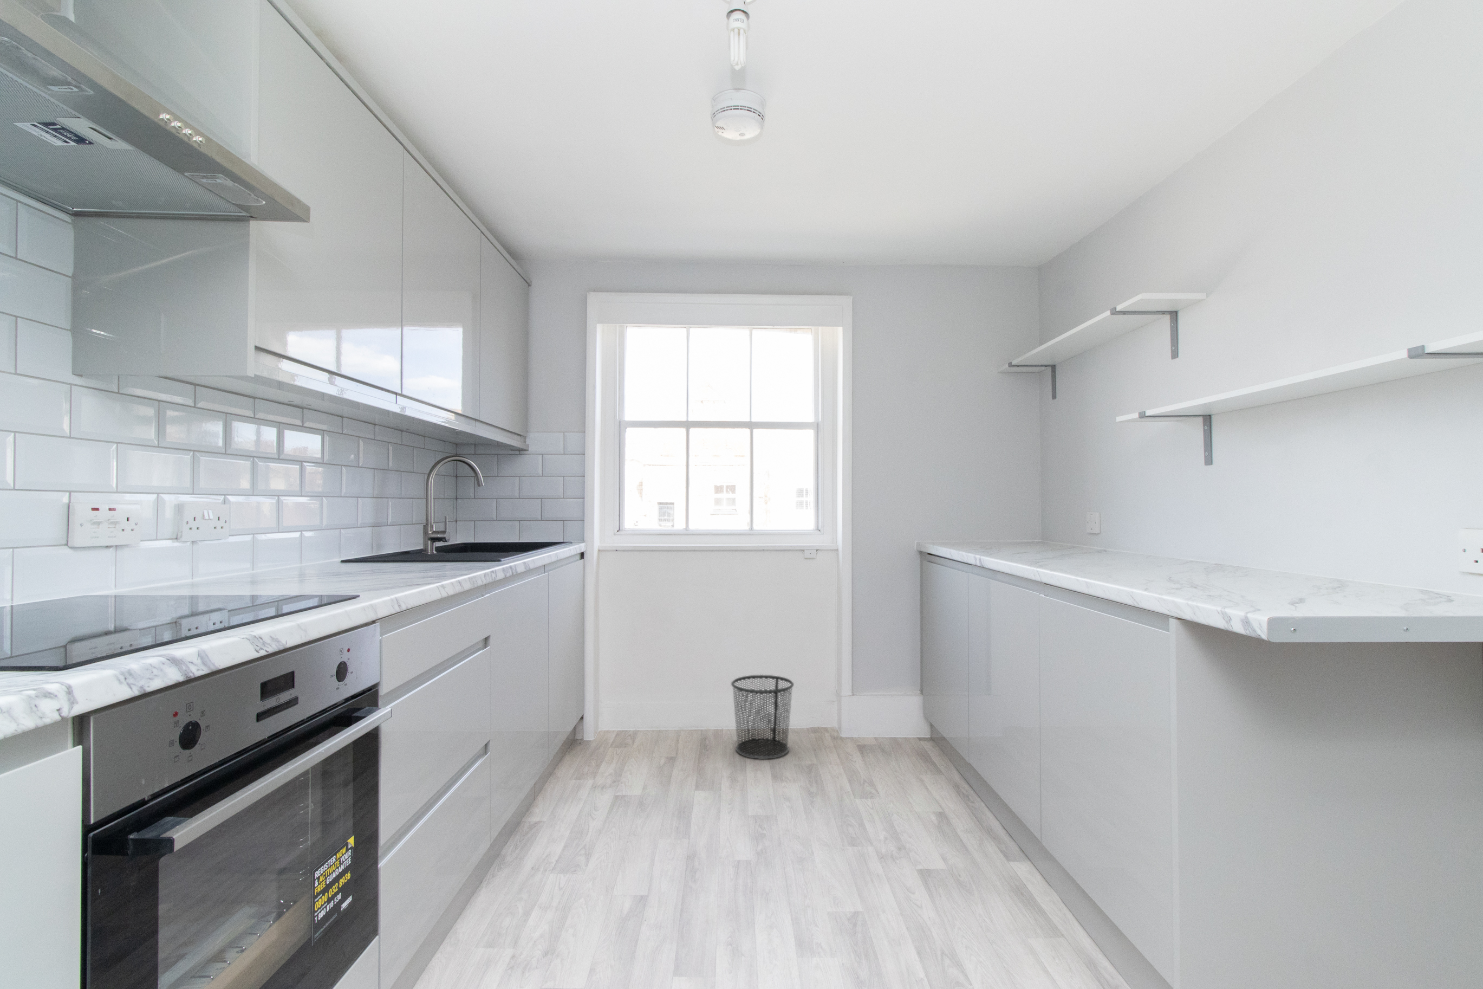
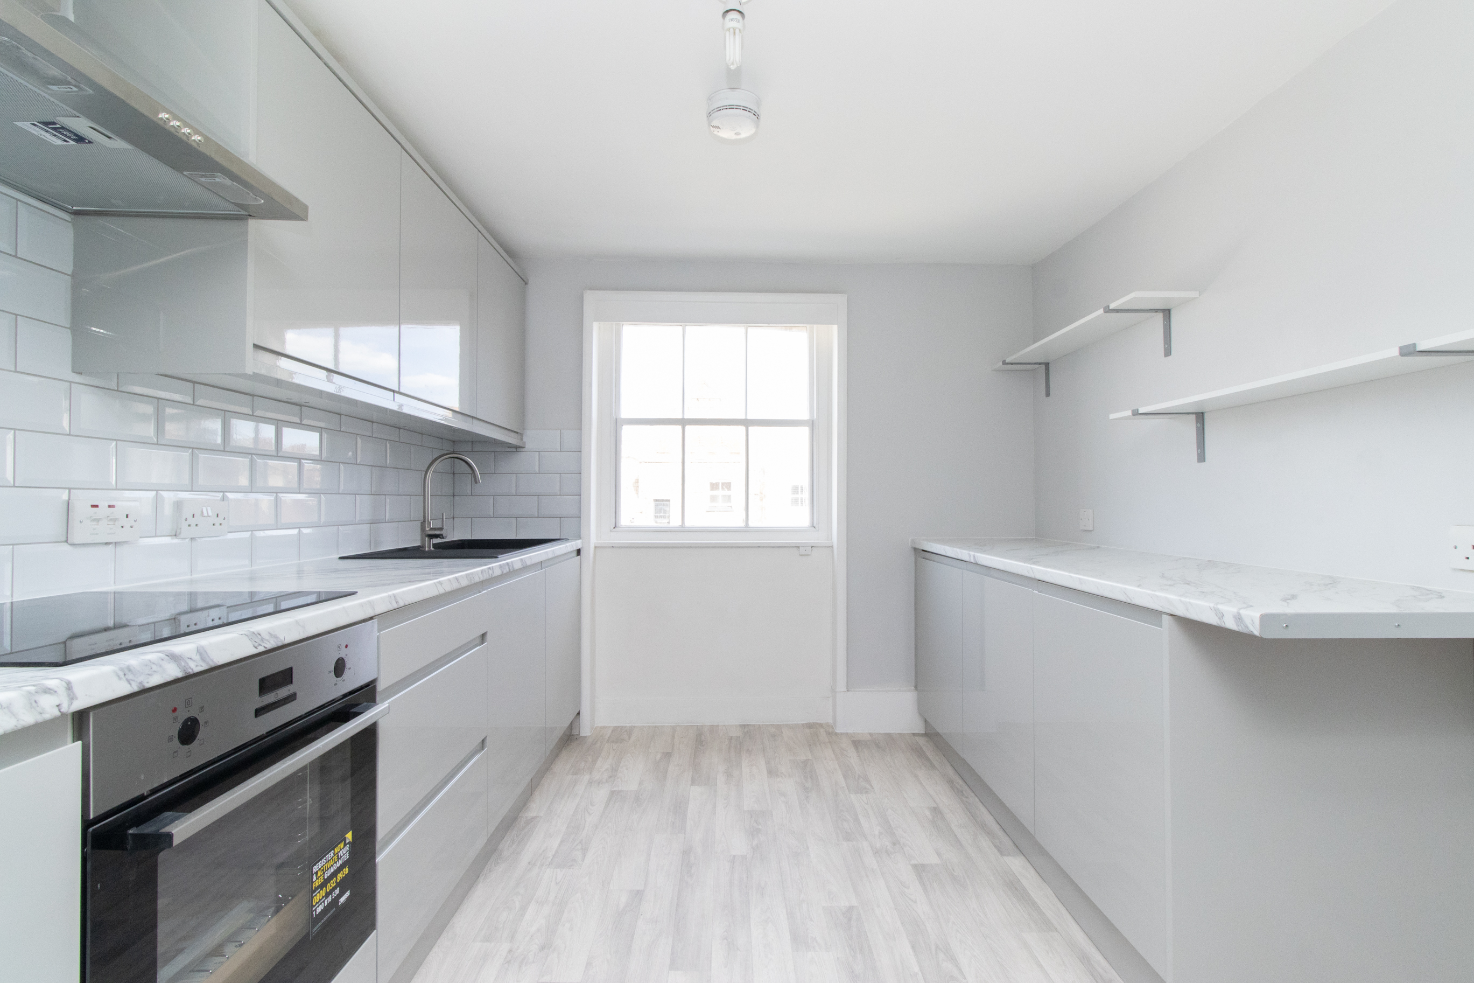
- waste bin (762, 716)
